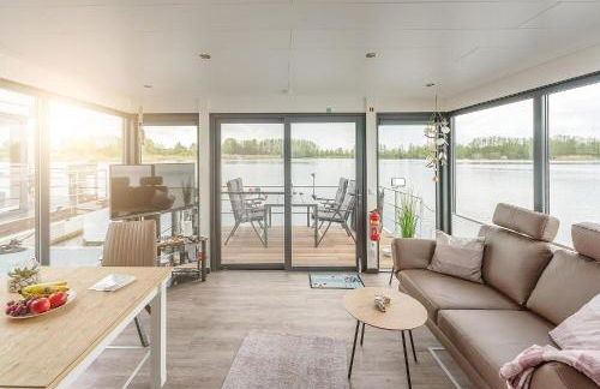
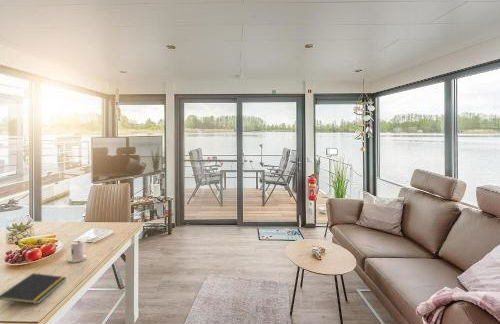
+ notepad (35, 287)
+ candle (77, 249)
